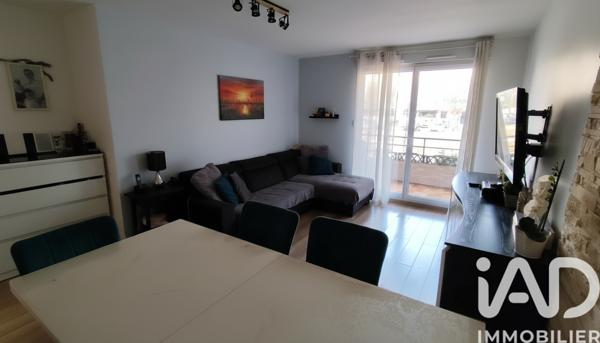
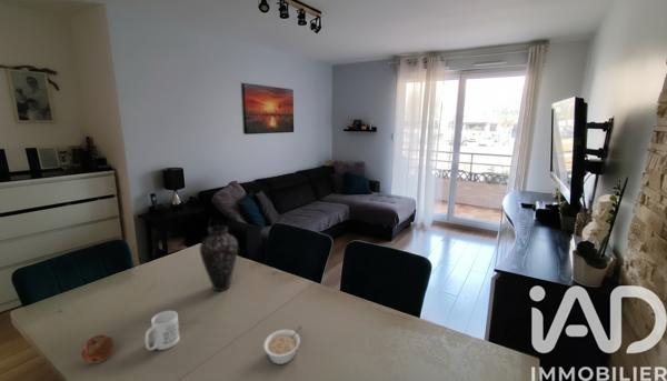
+ fruit (98, 348)
+ legume (282, 345)
+ mug (161, 332)
+ vase (219, 258)
